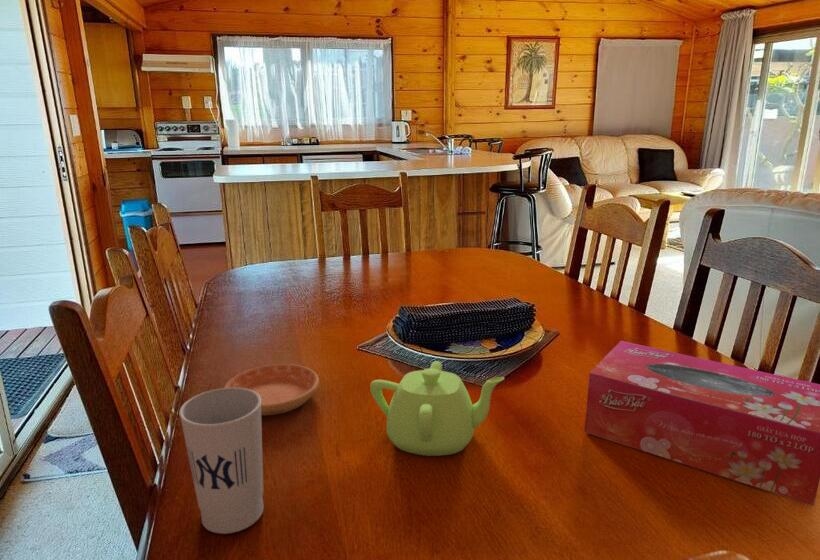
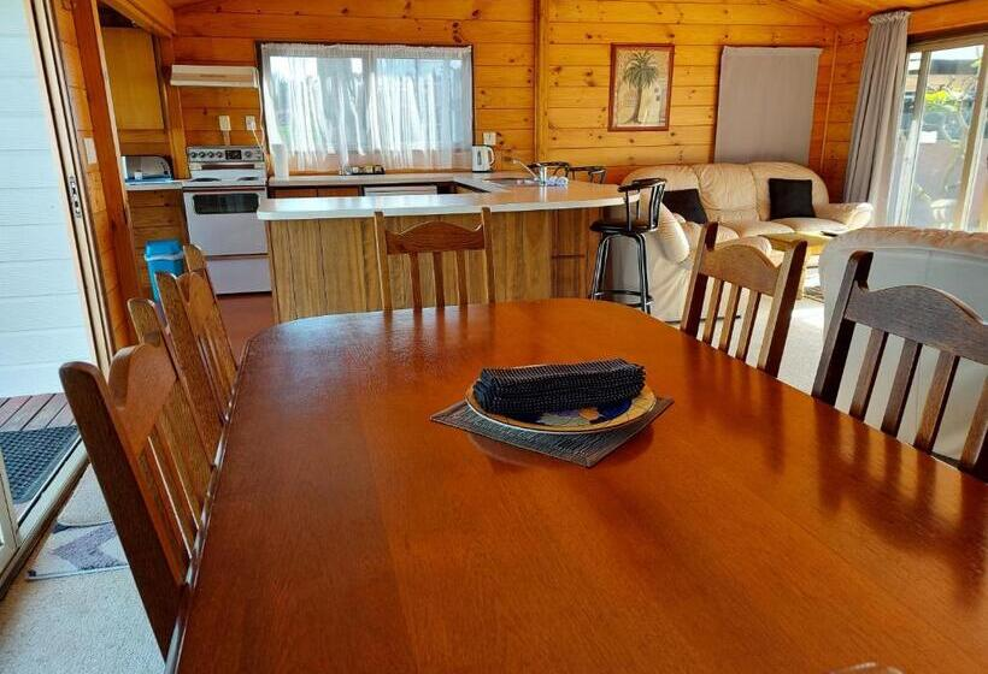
- tissue box (702, 410)
- saucer (272, 390)
- teapot (435, 404)
- cup (227, 461)
